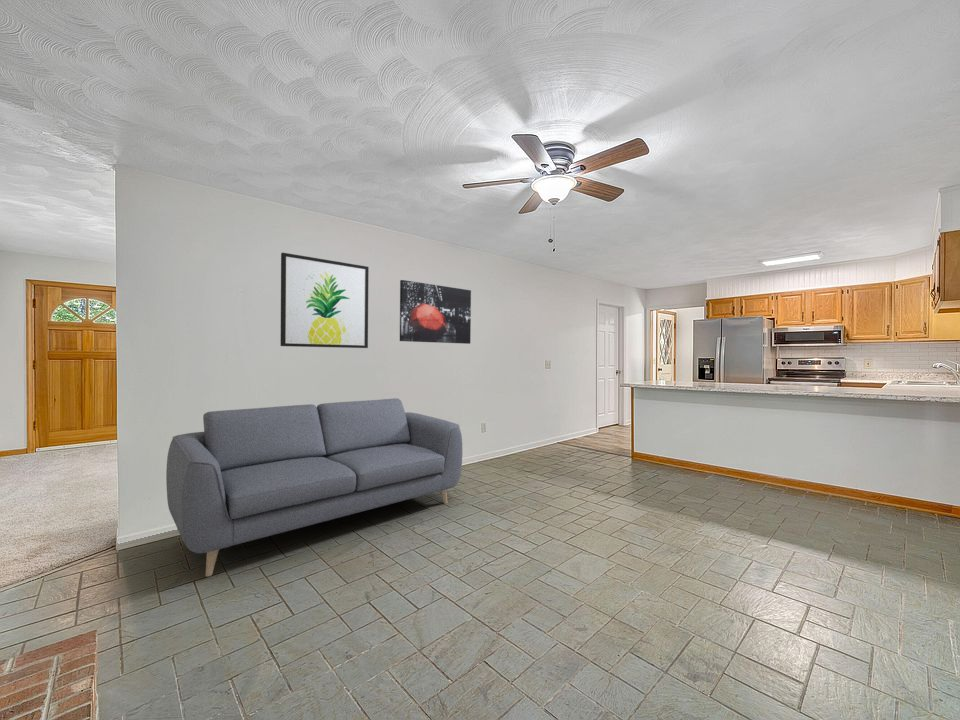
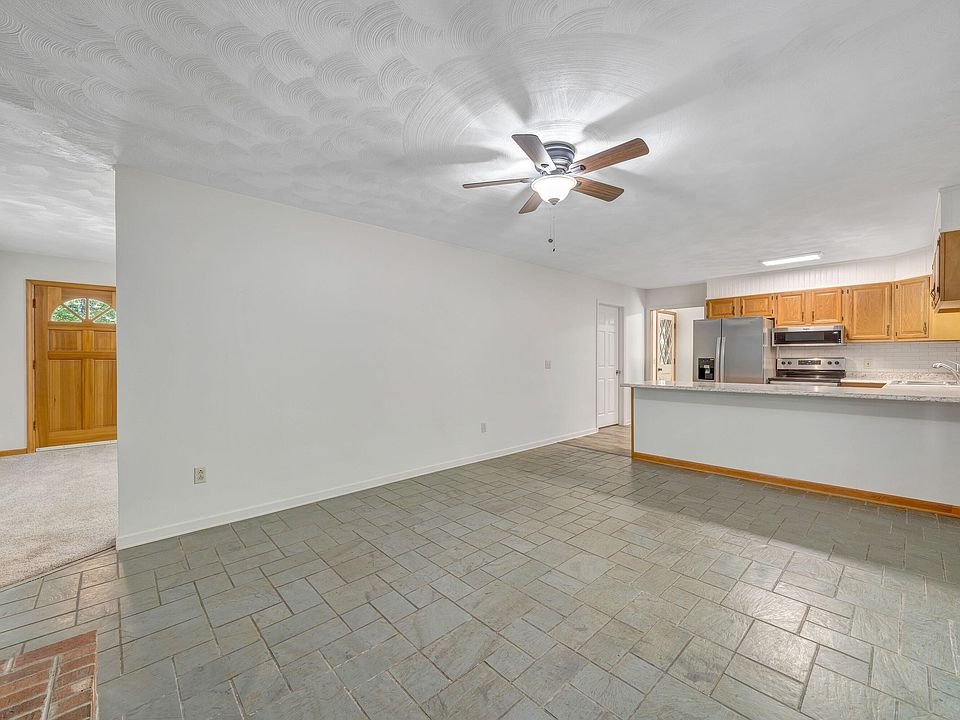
- wall art (437, 314)
- sofa (331, 463)
- wall art (327, 303)
